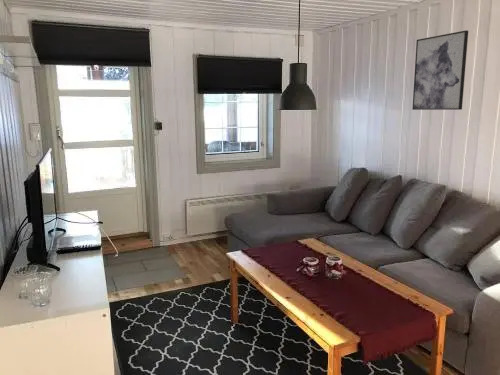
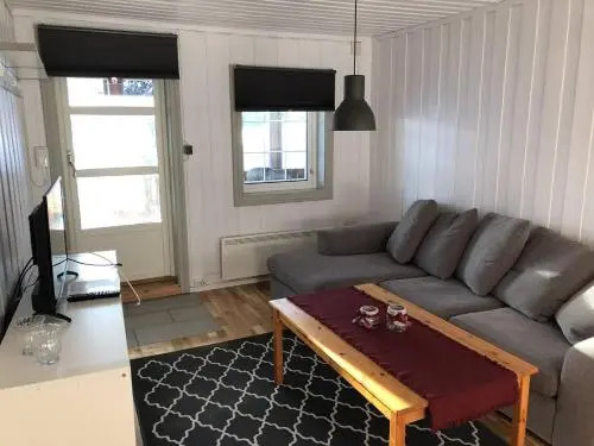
- wall art (438, 73)
